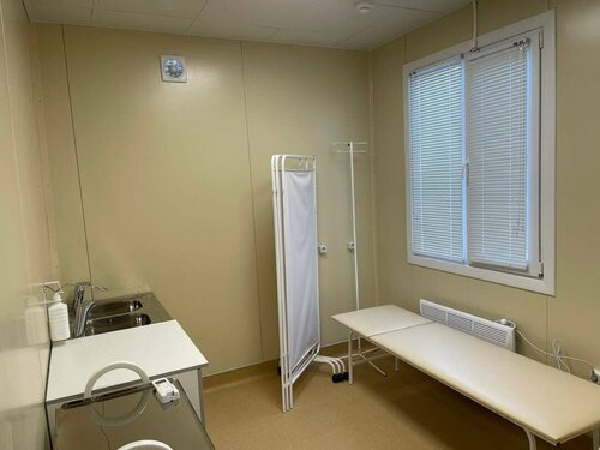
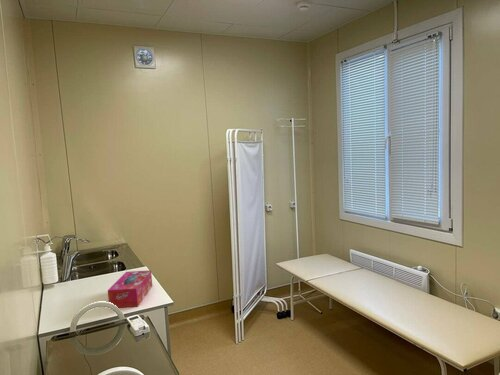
+ tissue box (131, 287)
